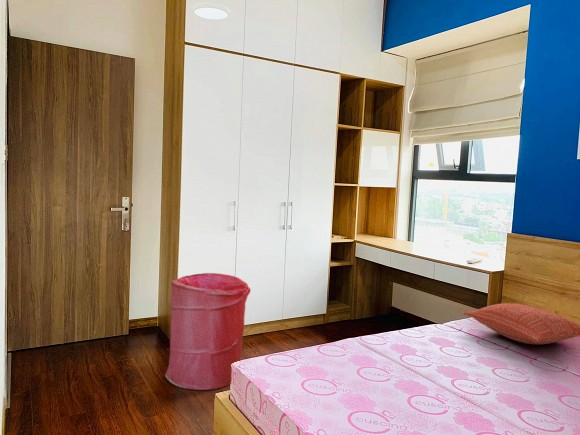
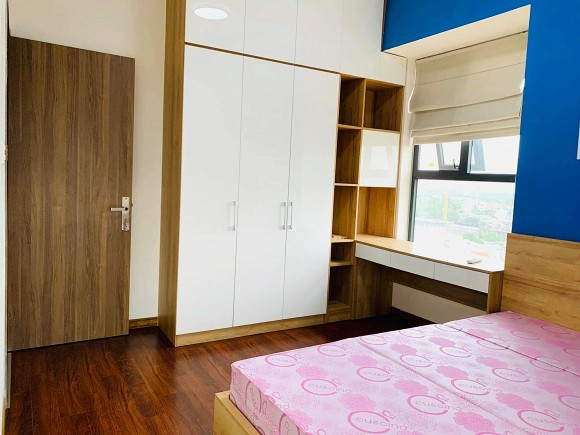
- pillow (525, 322)
- laundry hamper (208, 326)
